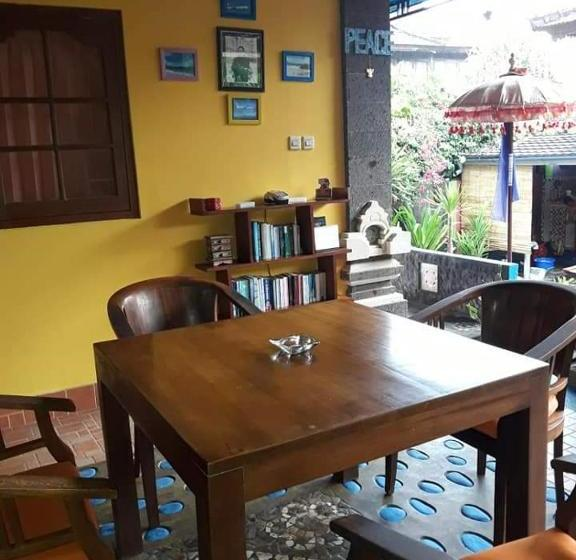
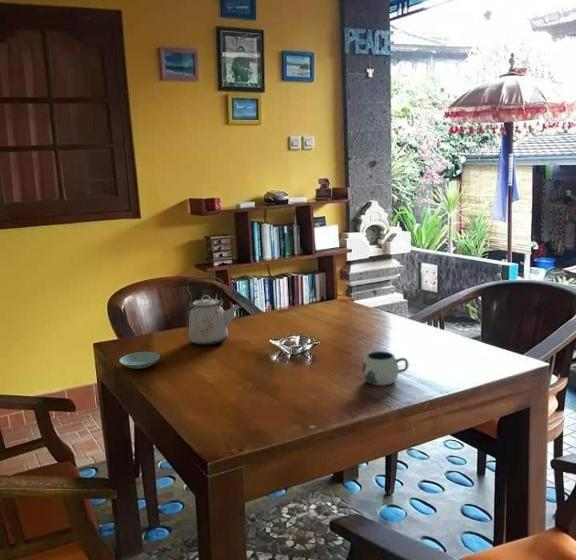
+ saucer (140, 361)
+ mug (385, 368)
+ kettle (214, 309)
